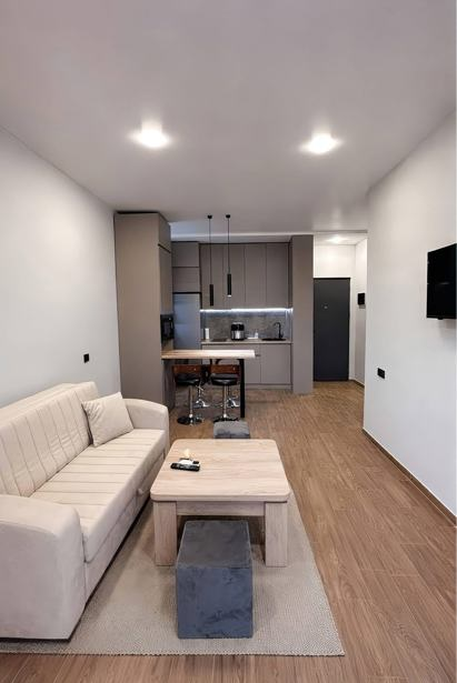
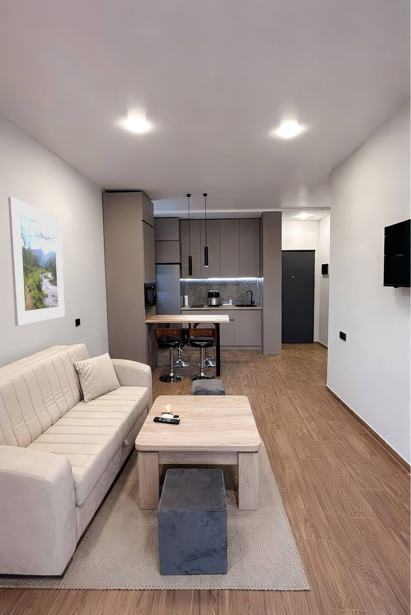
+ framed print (40, 265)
